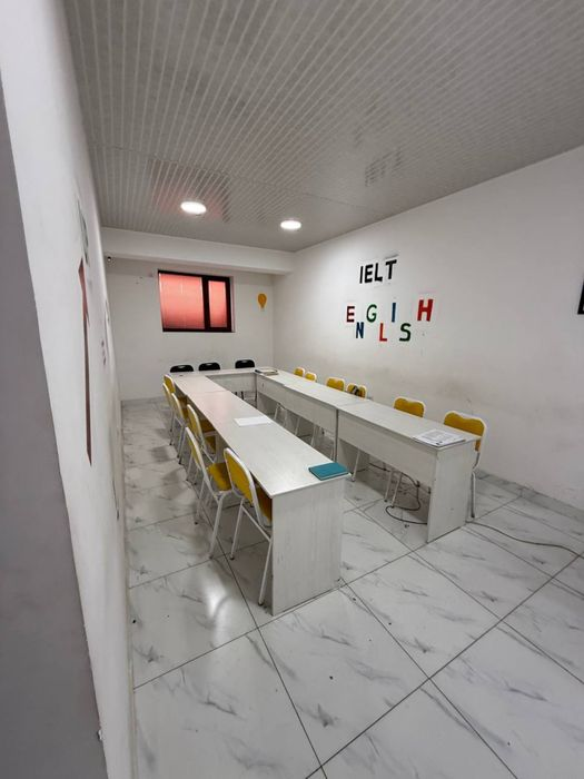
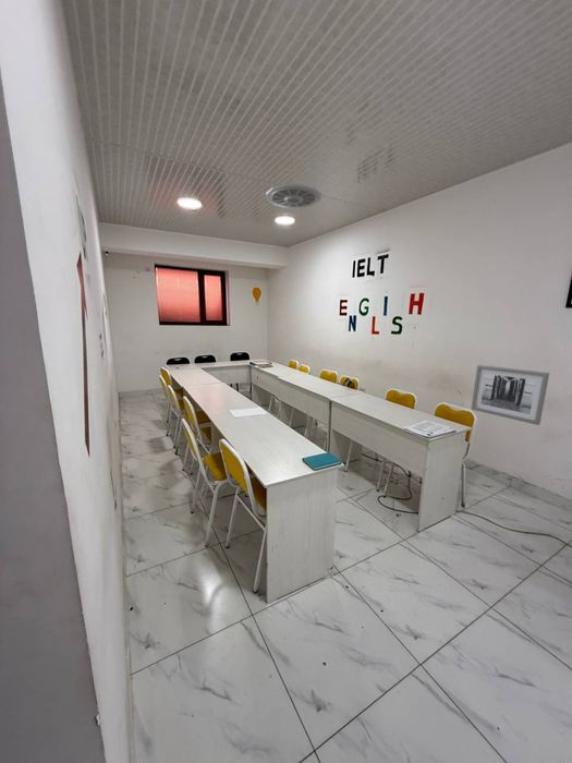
+ ceiling vent (293, 198)
+ wall art (506, 392)
